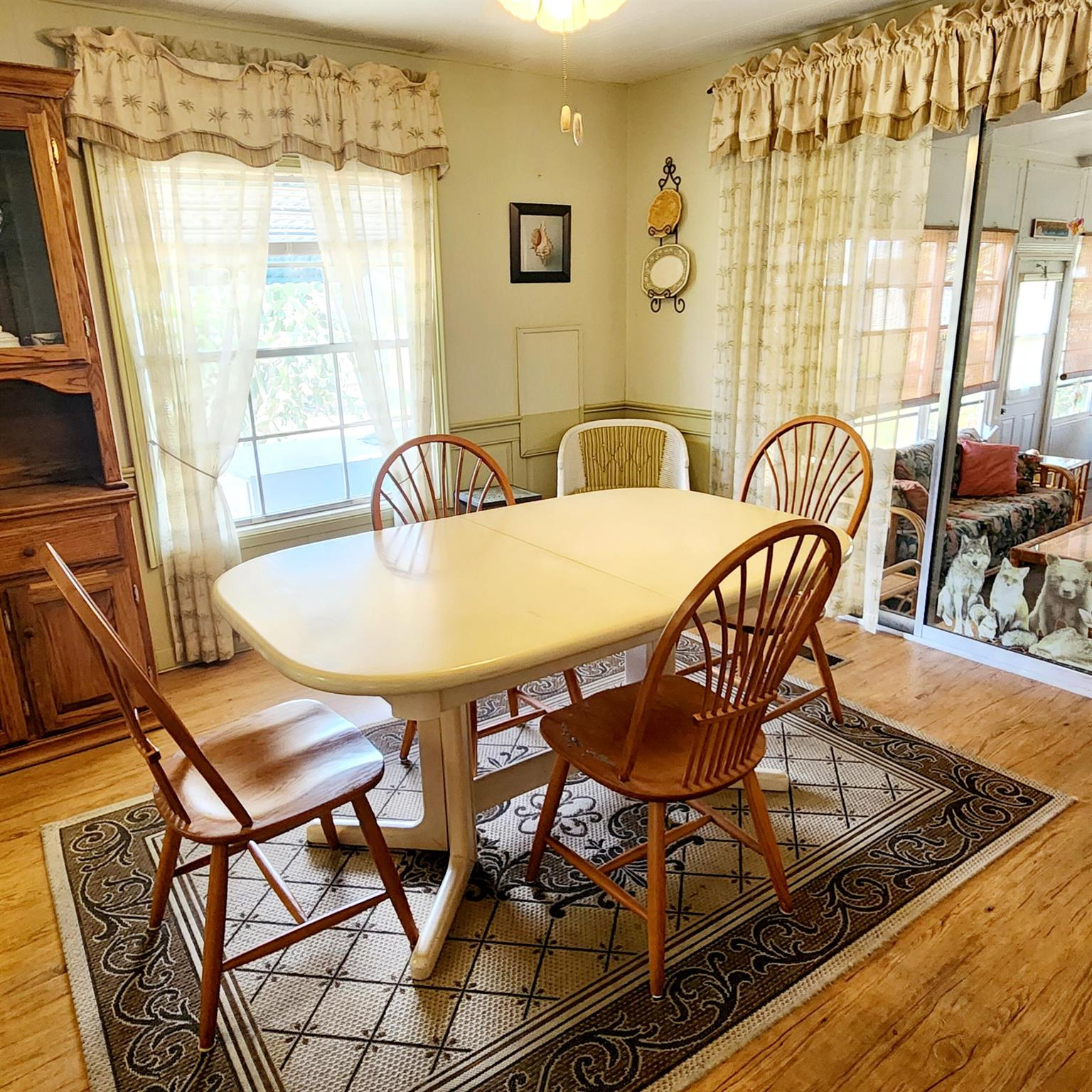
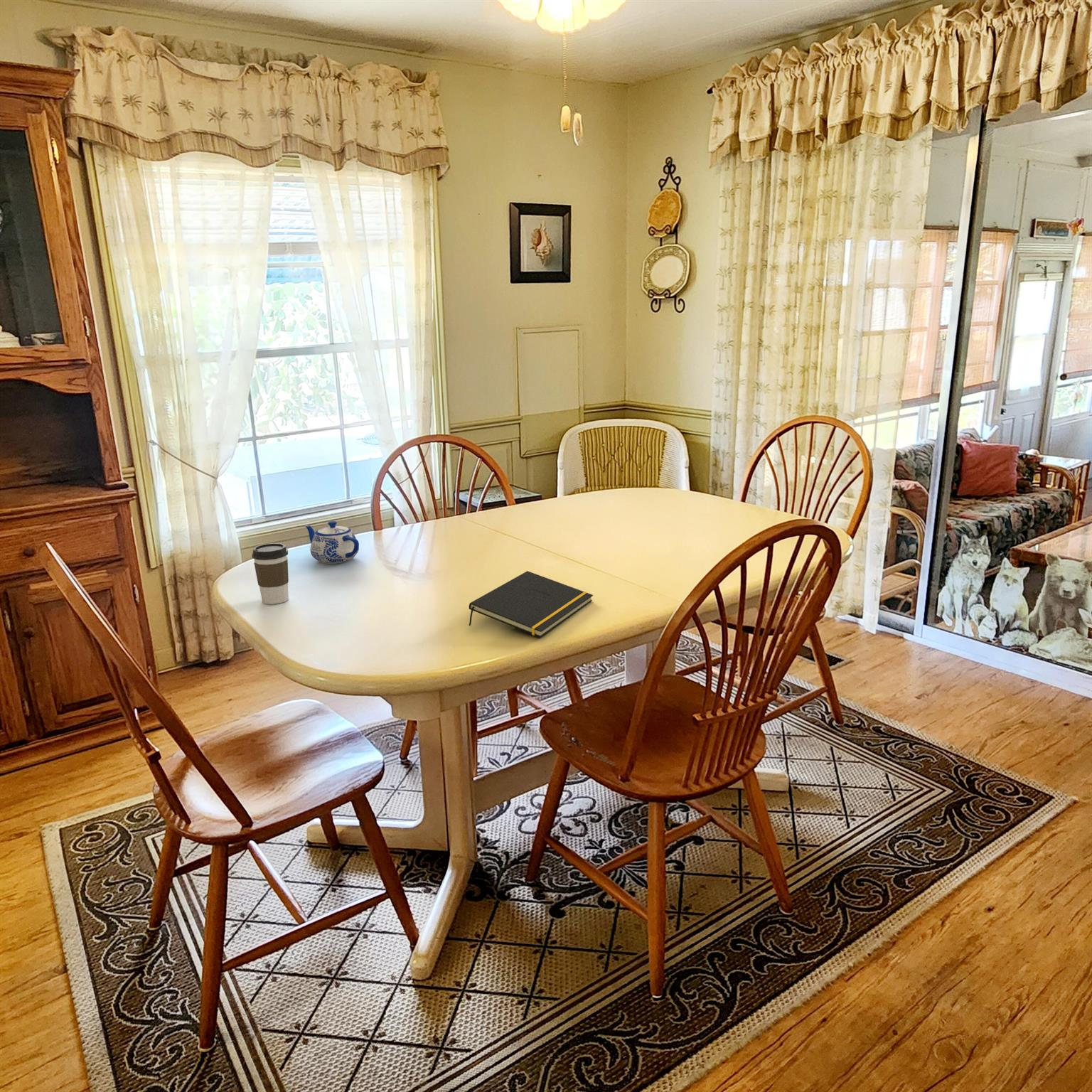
+ teapot (331, 540)
+ coffee cup (272, 574)
+ notepad (533, 601)
